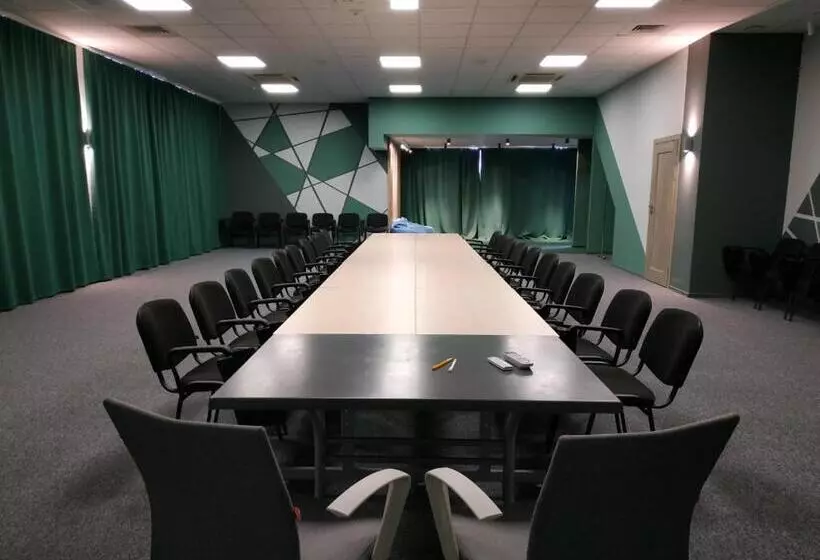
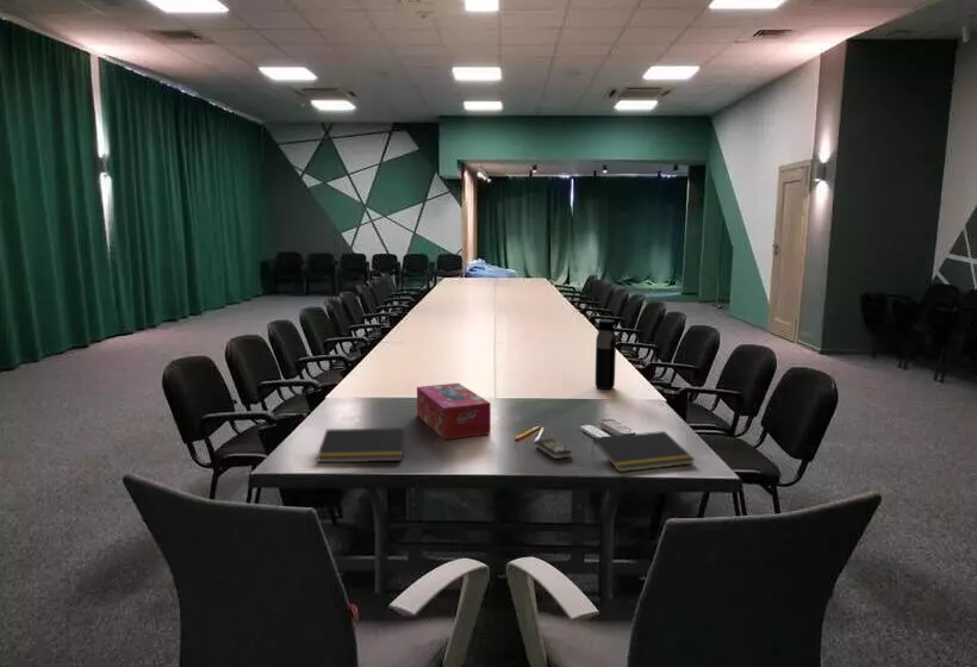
+ notepad (362, 444)
+ water bottle (605, 354)
+ tissue box (452, 409)
+ remote control (553, 448)
+ notepad (642, 450)
